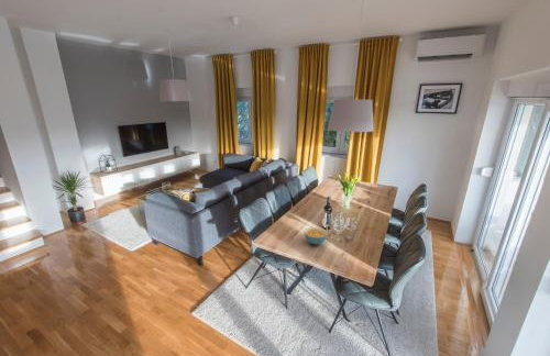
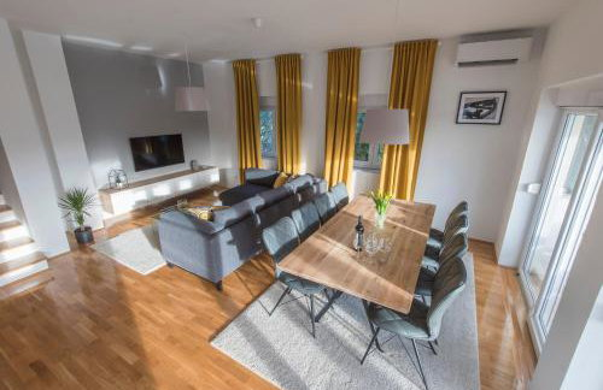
- cereal bowl (315, 237)
